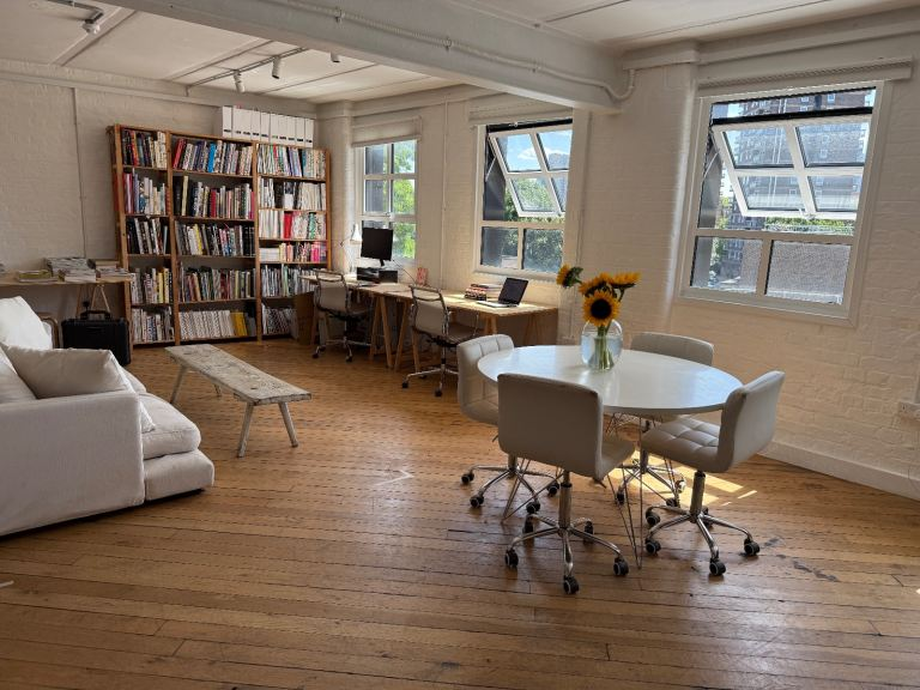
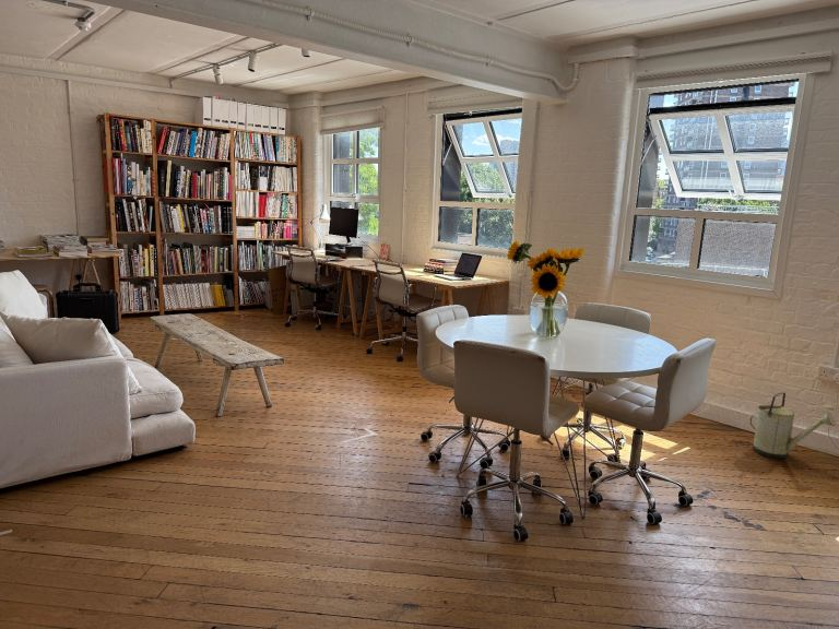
+ watering can (790, 427)
